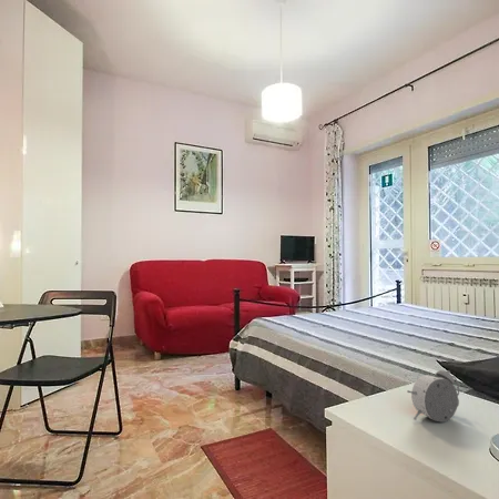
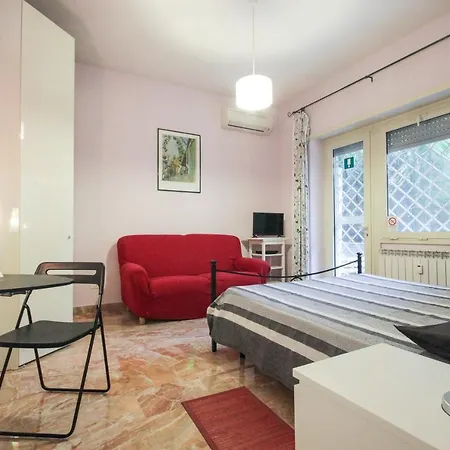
- alarm clock (437, 395)
